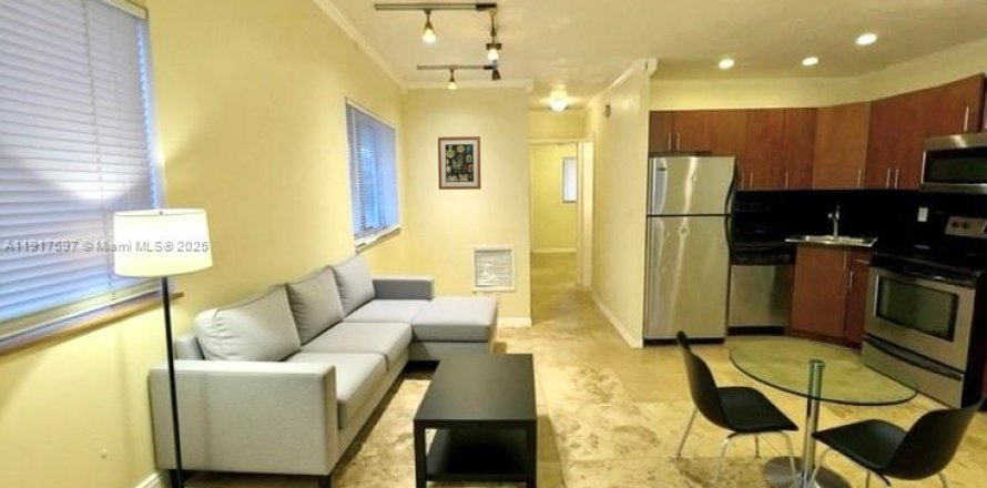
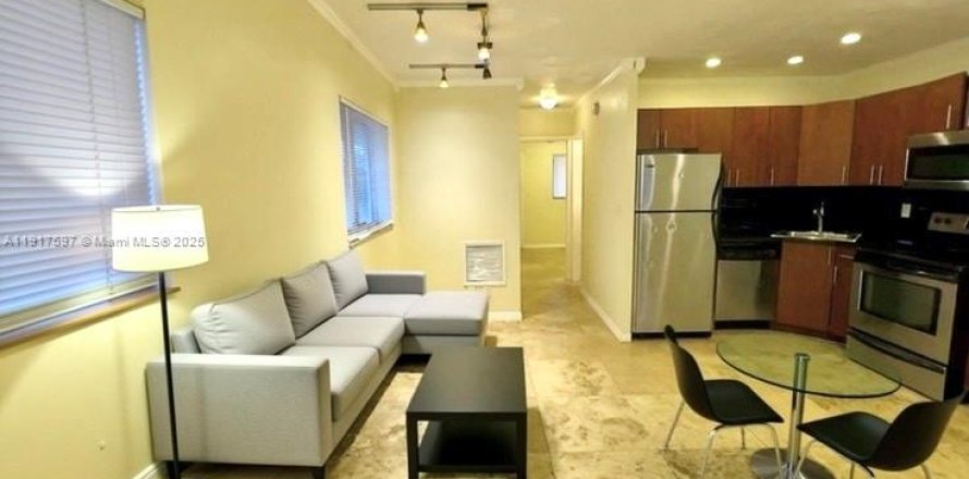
- wall art (459, 163)
